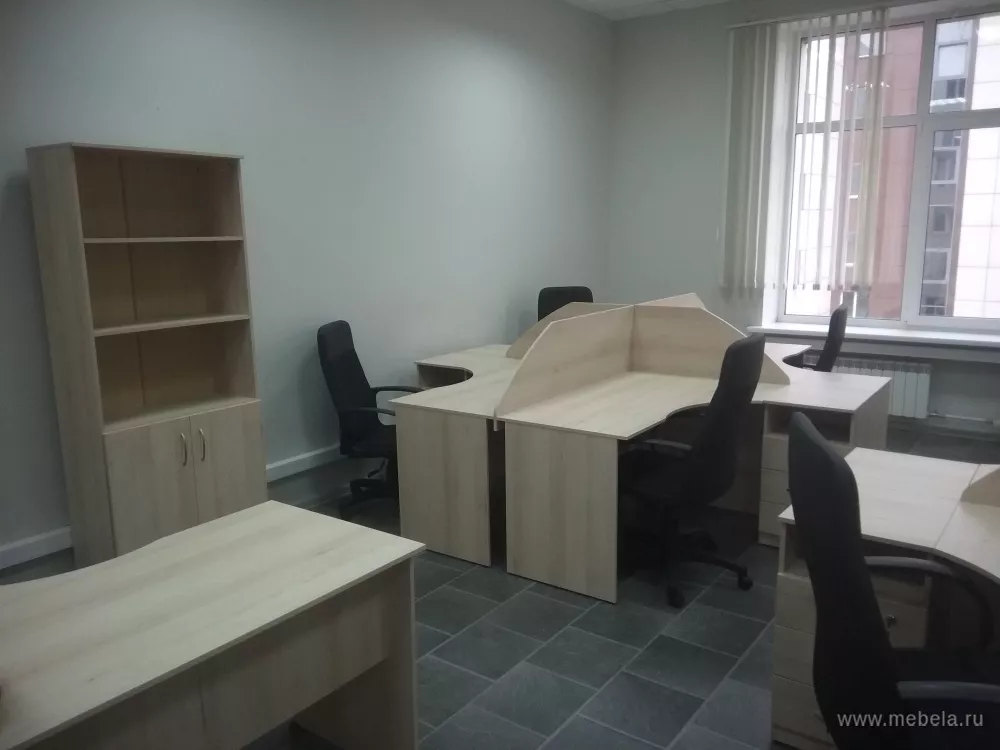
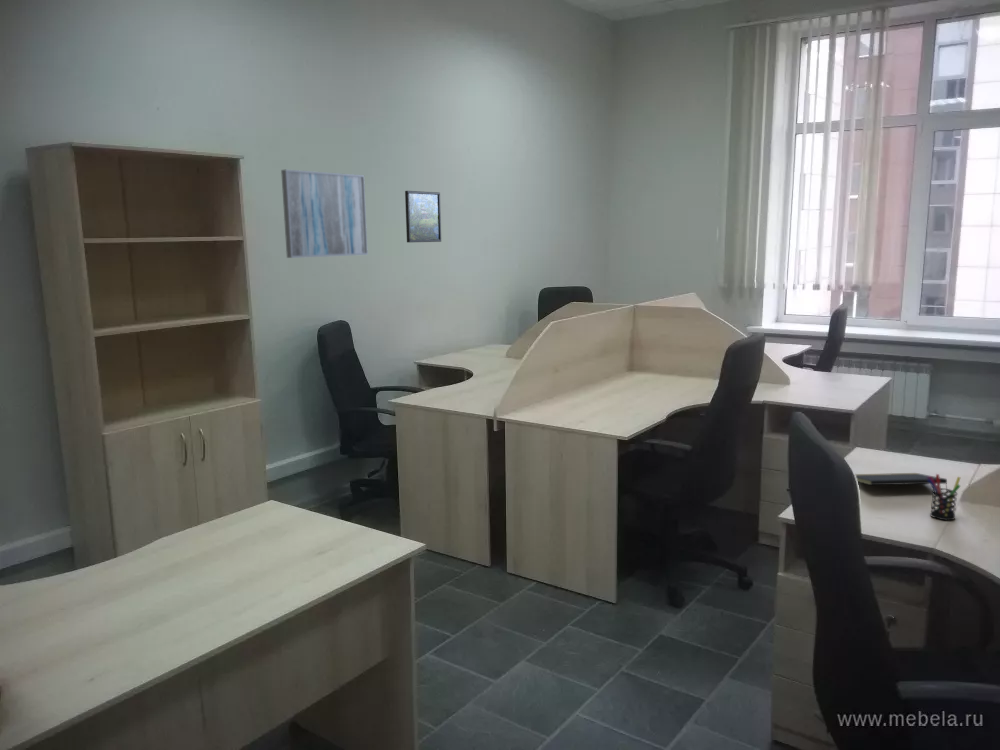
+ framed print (423, 217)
+ pen holder (945, 495)
+ notepad (894, 478)
+ wall art (327, 214)
